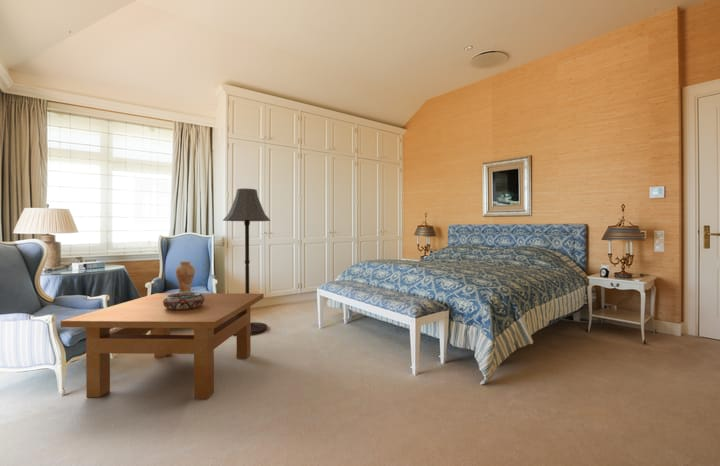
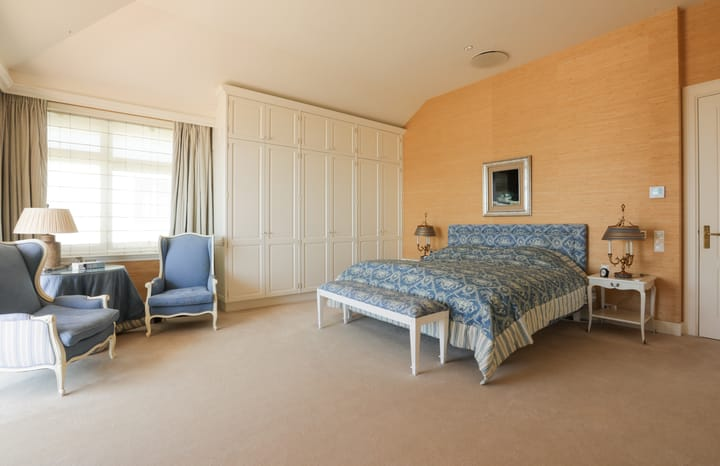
- table (180, 338)
- decorative bowl (184, 300)
- floor lamp (247, 259)
- vase (185, 277)
